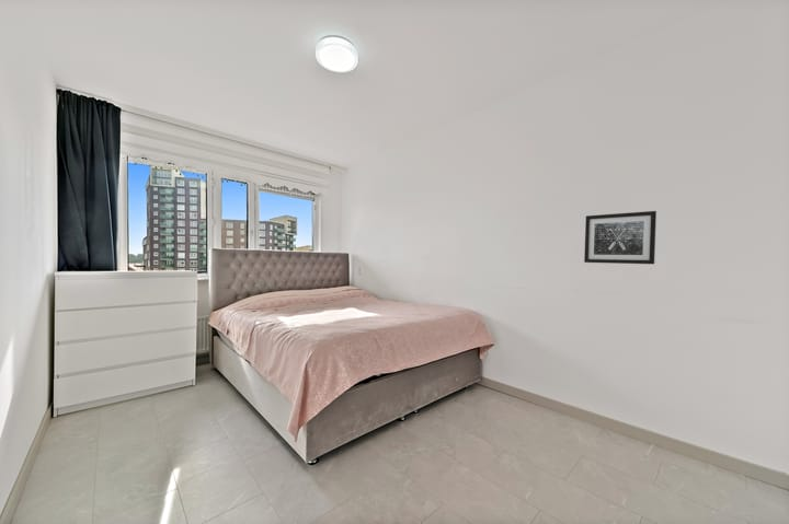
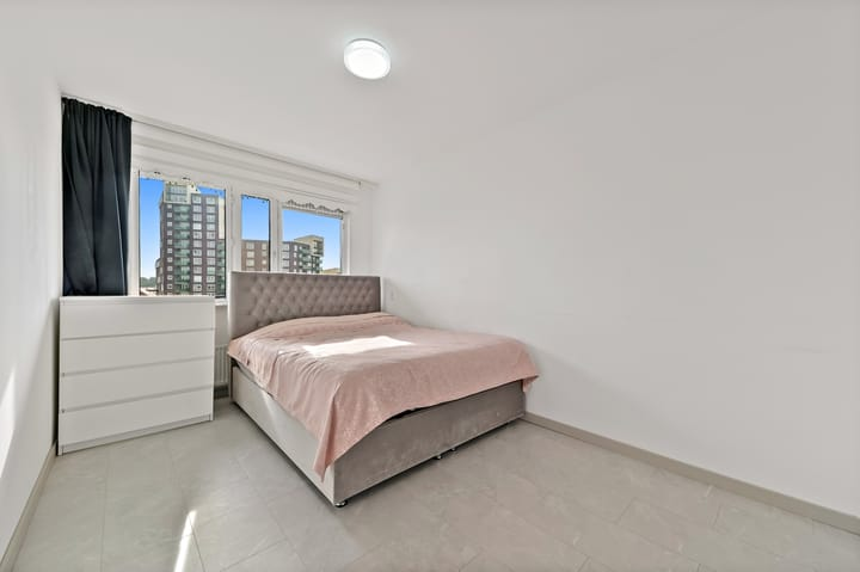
- wall art (618, 238)
